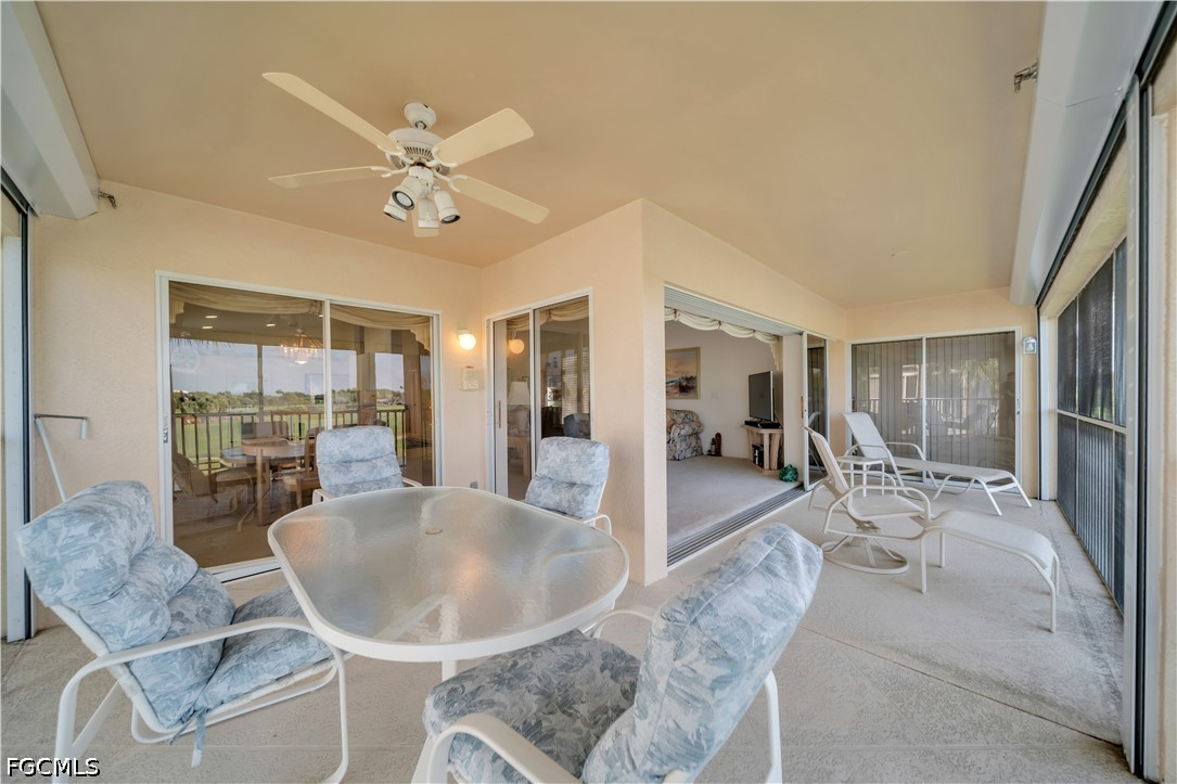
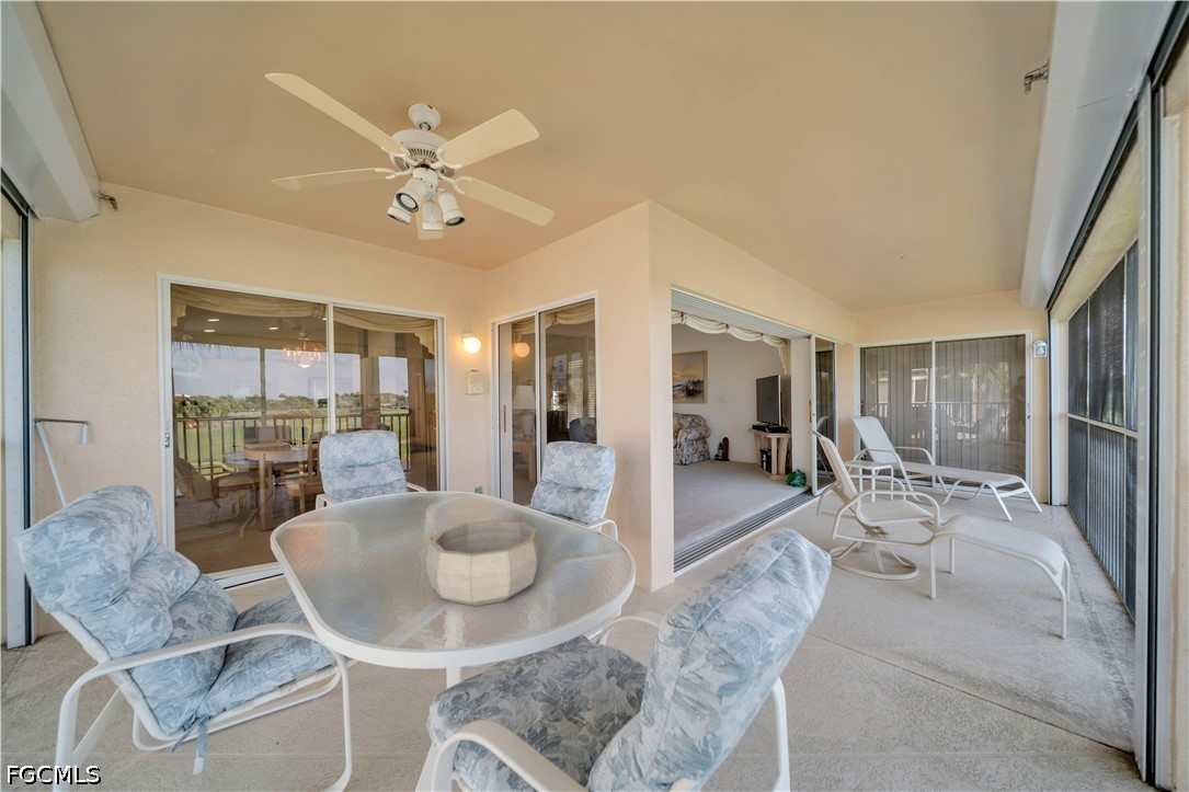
+ decorative bowl (485, 561)
